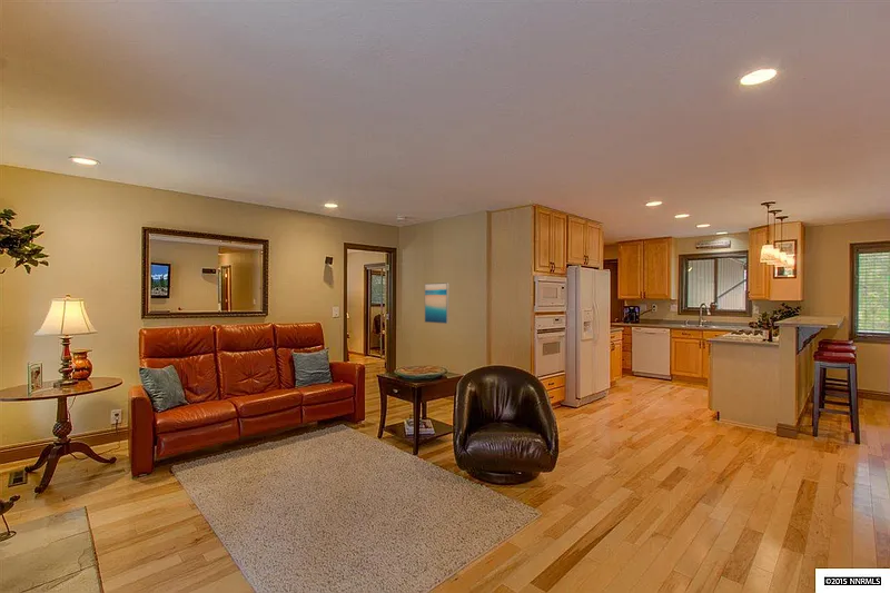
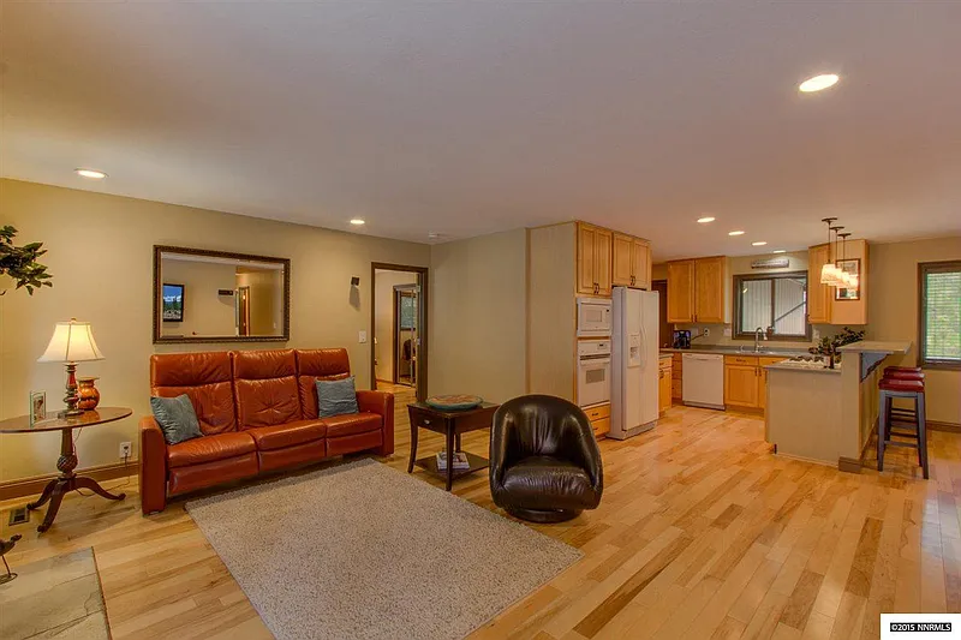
- wall art (436, 303)
